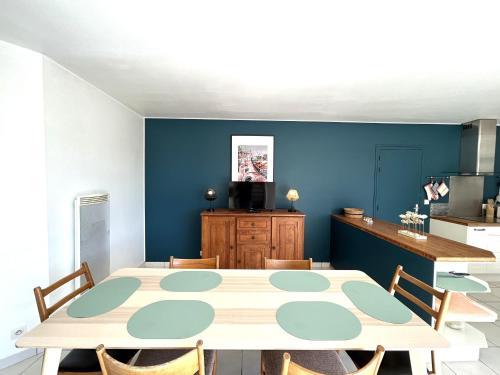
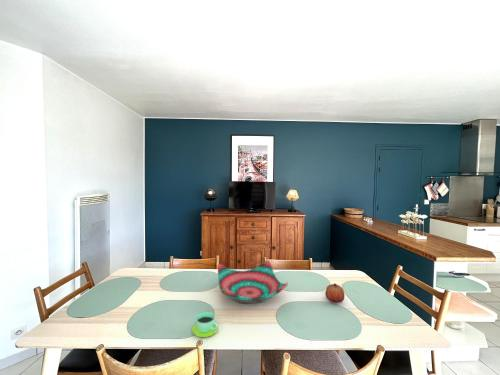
+ decorative bowl (249, 283)
+ cup (205, 324)
+ fruit (334, 292)
